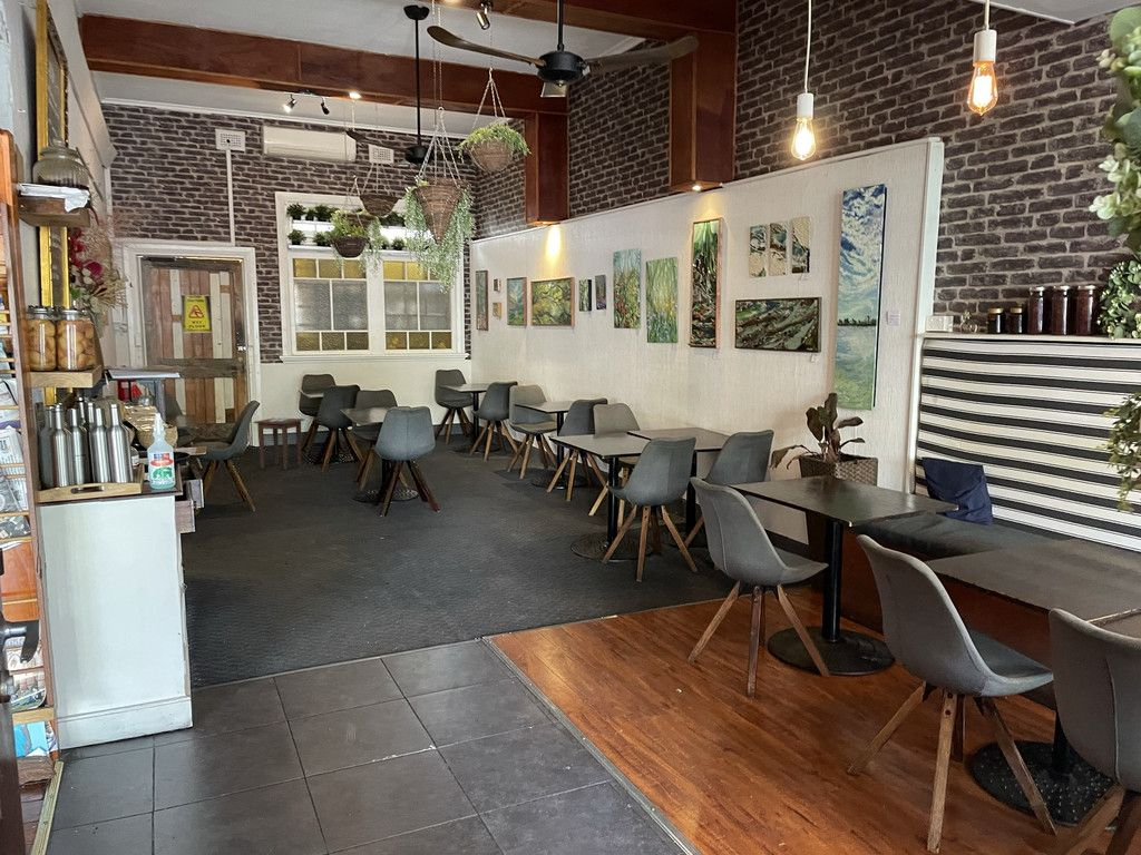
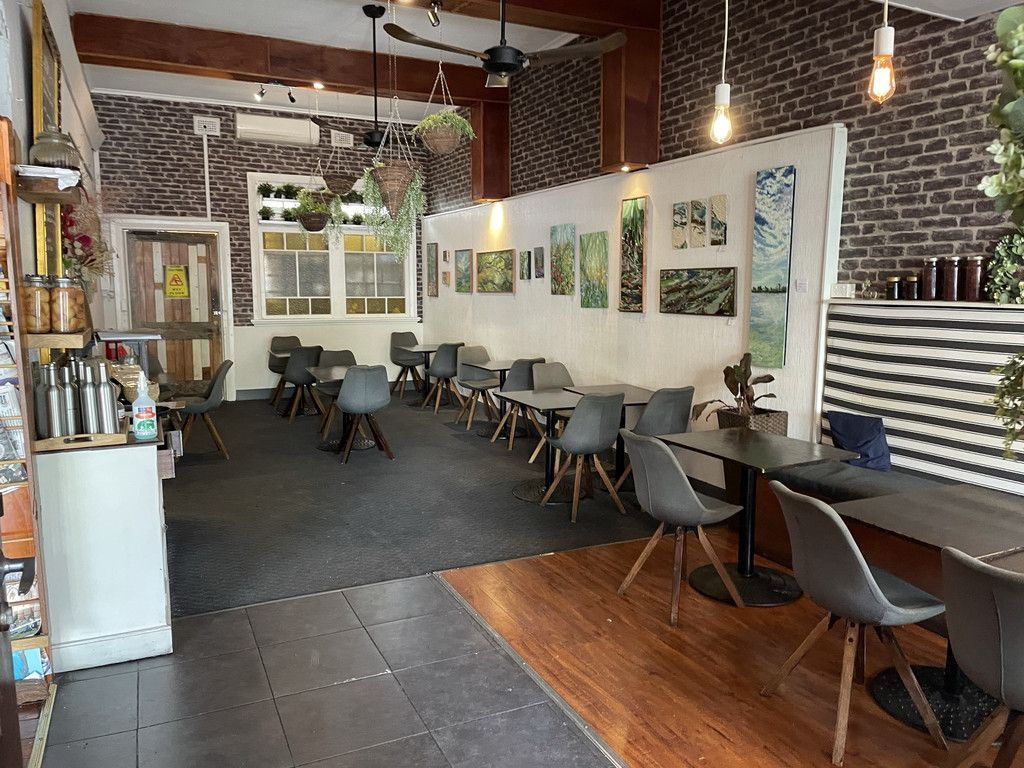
- side table (277, 442)
